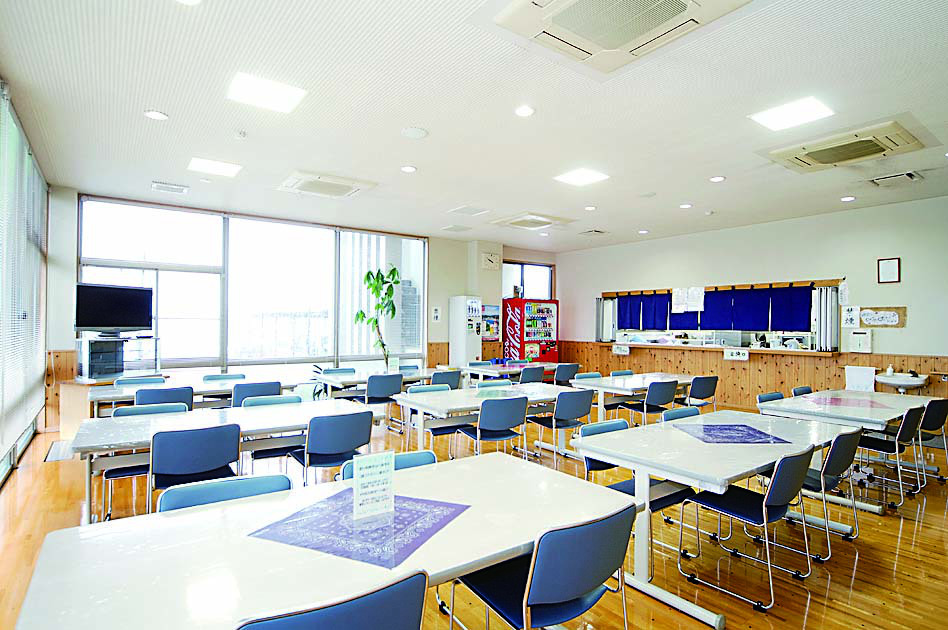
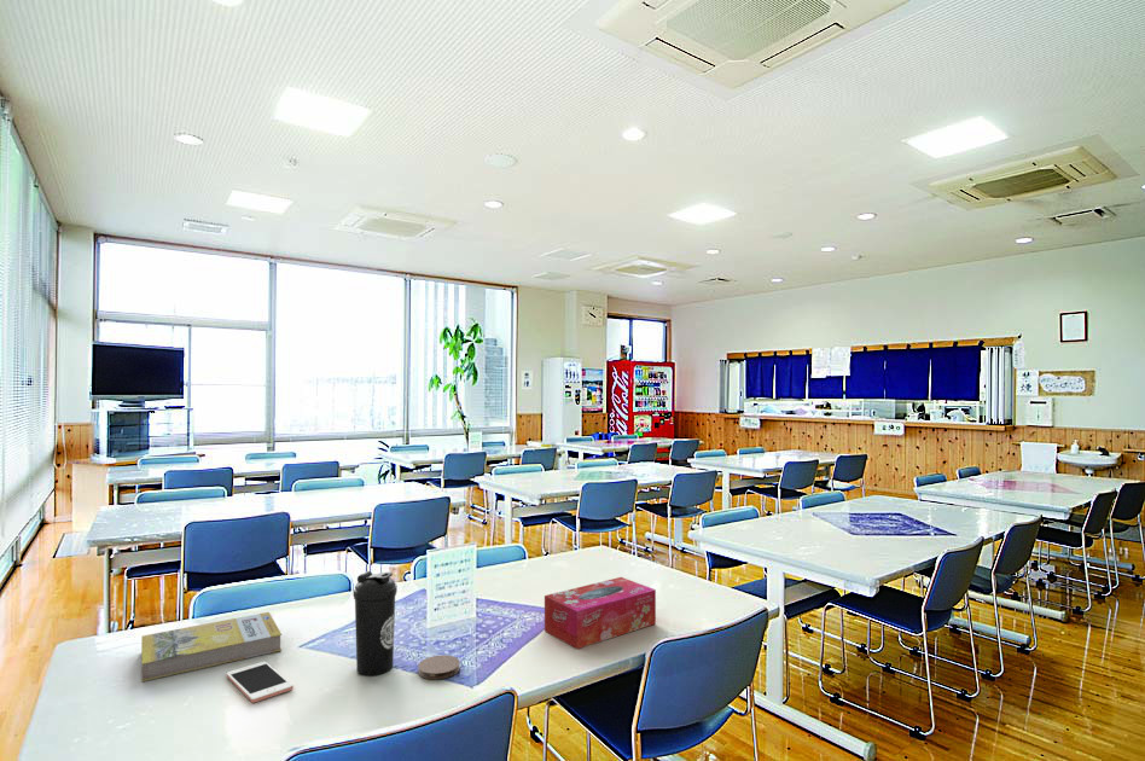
+ coaster (438, 667)
+ tissue box (600, 609)
+ cell phone (258, 680)
+ water bottle (374, 620)
+ book (211, 643)
